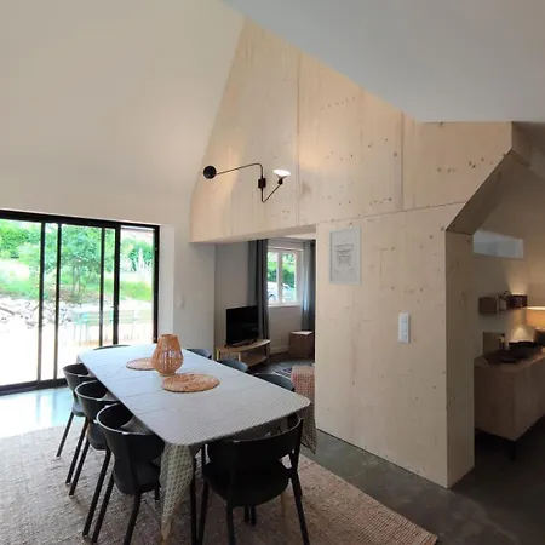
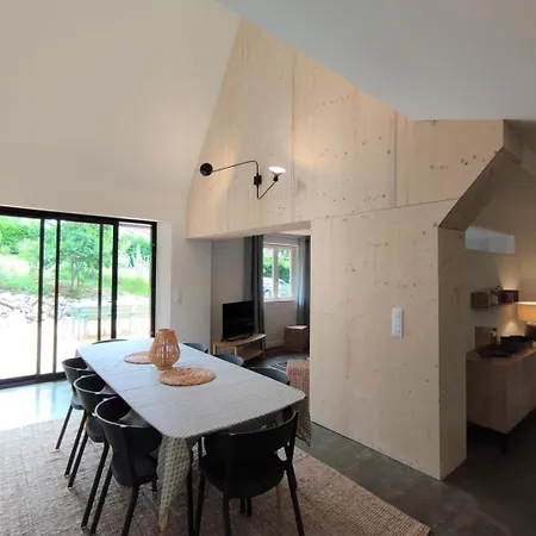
- wall art (343, 256)
